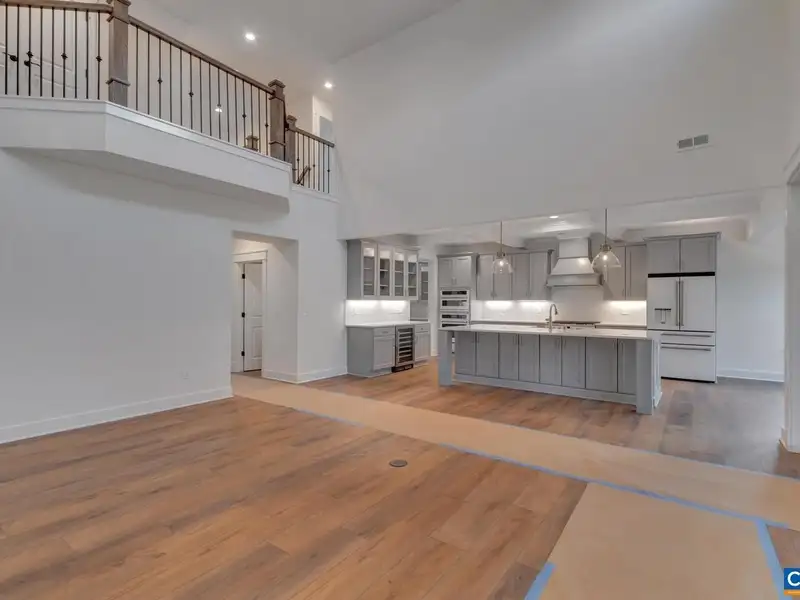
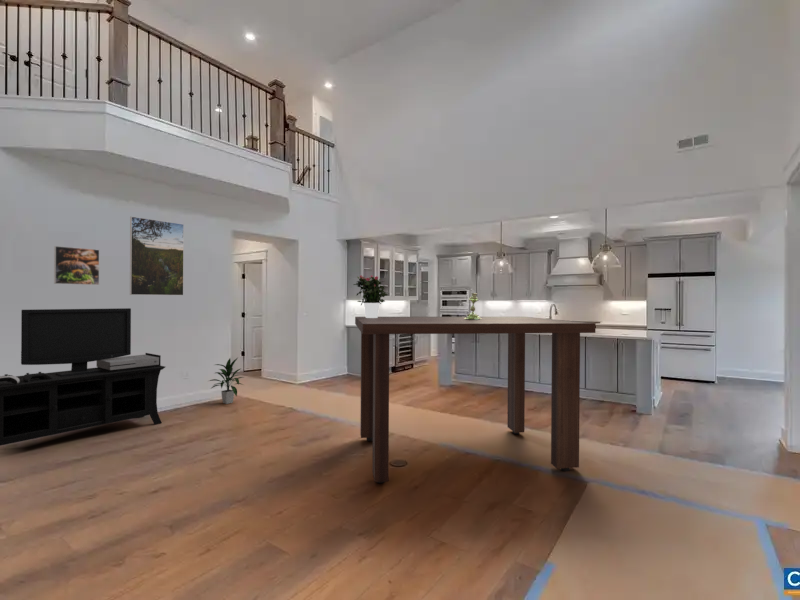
+ dining table (508, 387)
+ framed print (77, 266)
+ potted flower (370, 296)
+ candlestick (474, 307)
+ media console (75, 372)
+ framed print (158, 257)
+ indoor plant (227, 380)
